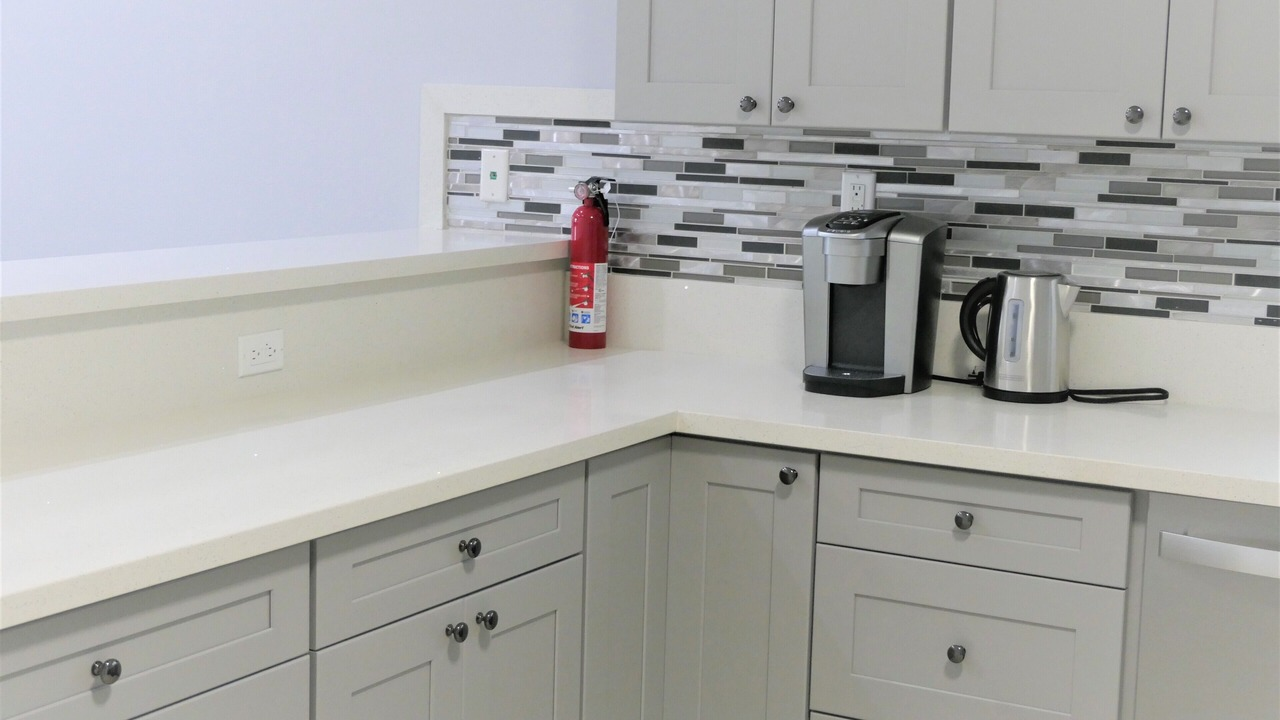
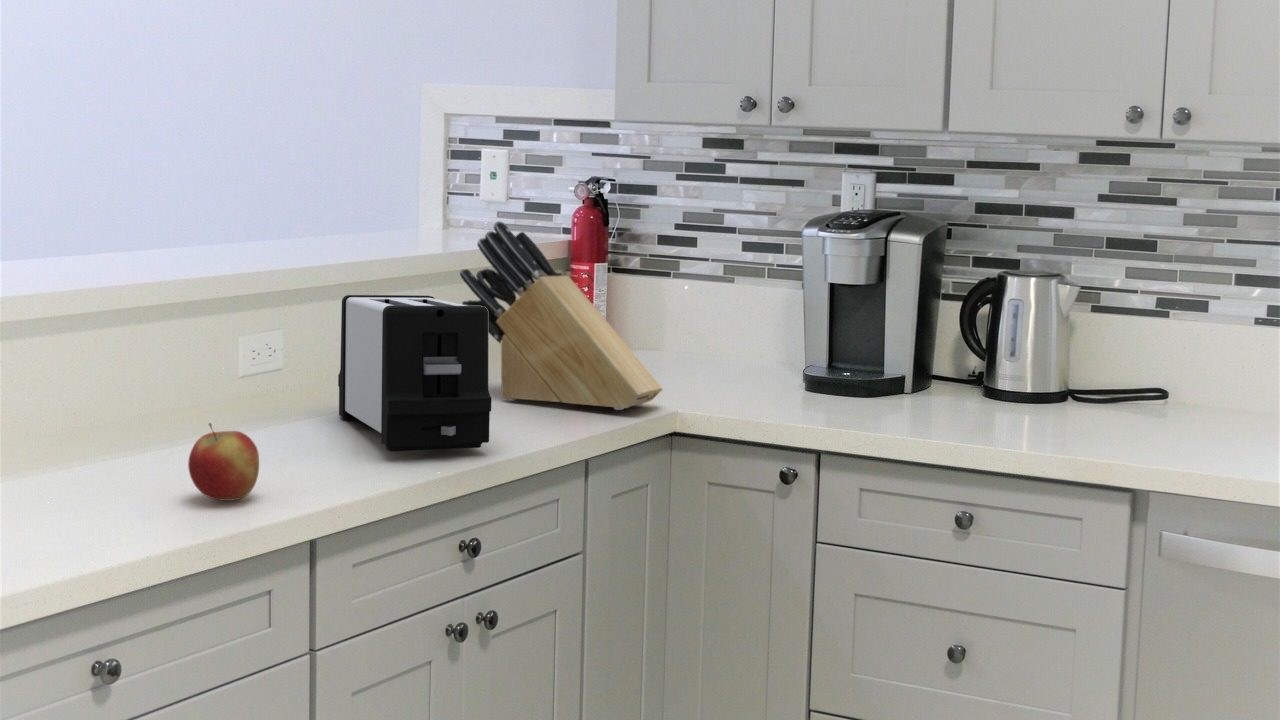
+ apple (224, 460)
+ toaster (411, 368)
+ knife block (559, 312)
